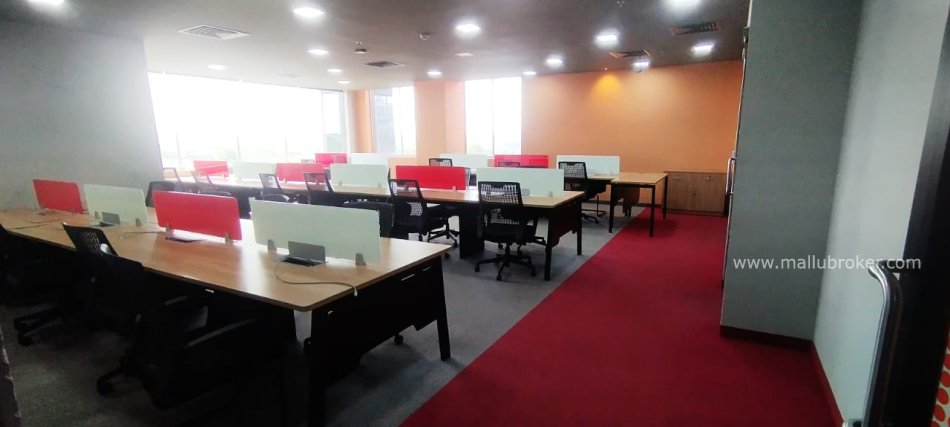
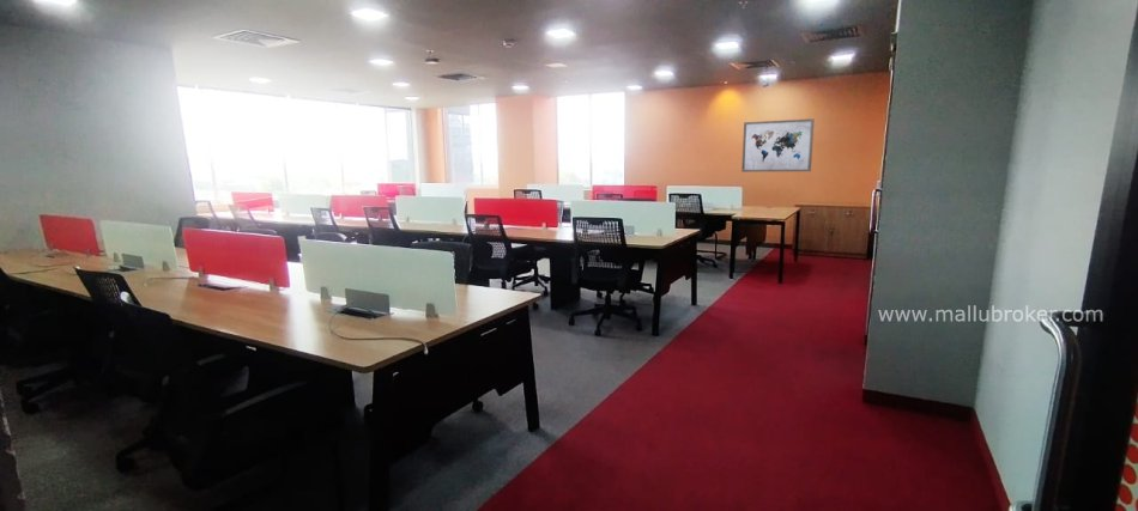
+ wall art (776, 146)
